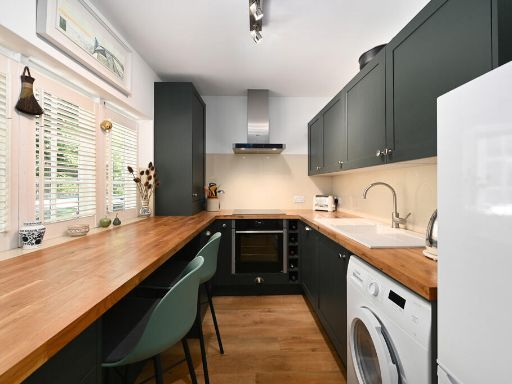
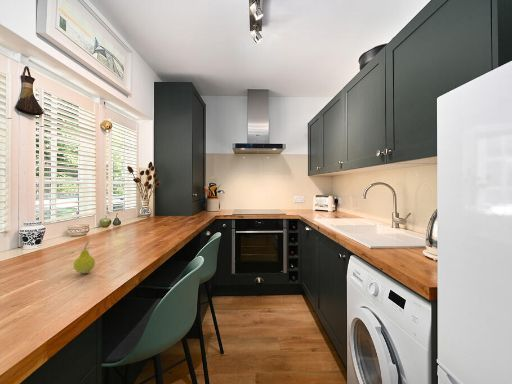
+ fruit (84, 257)
